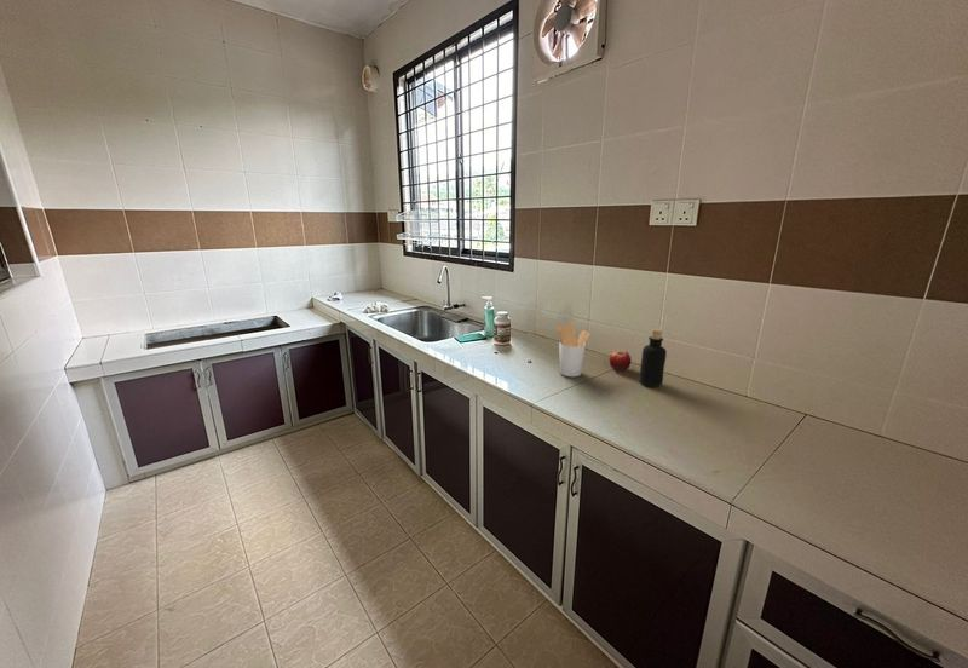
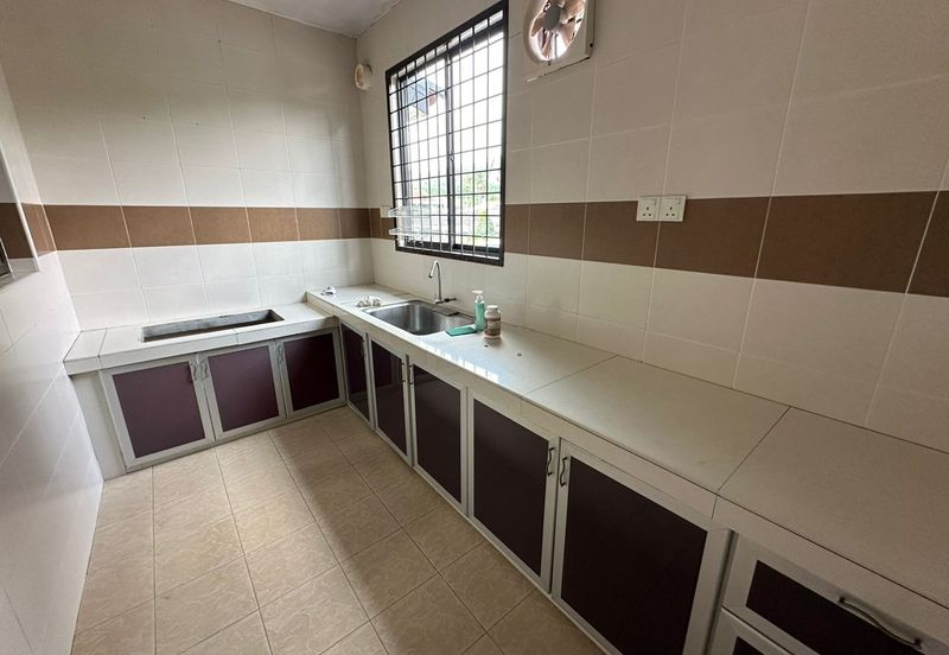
- utensil holder (569, 349)
- fruit (620, 359)
- bottle (653, 357)
